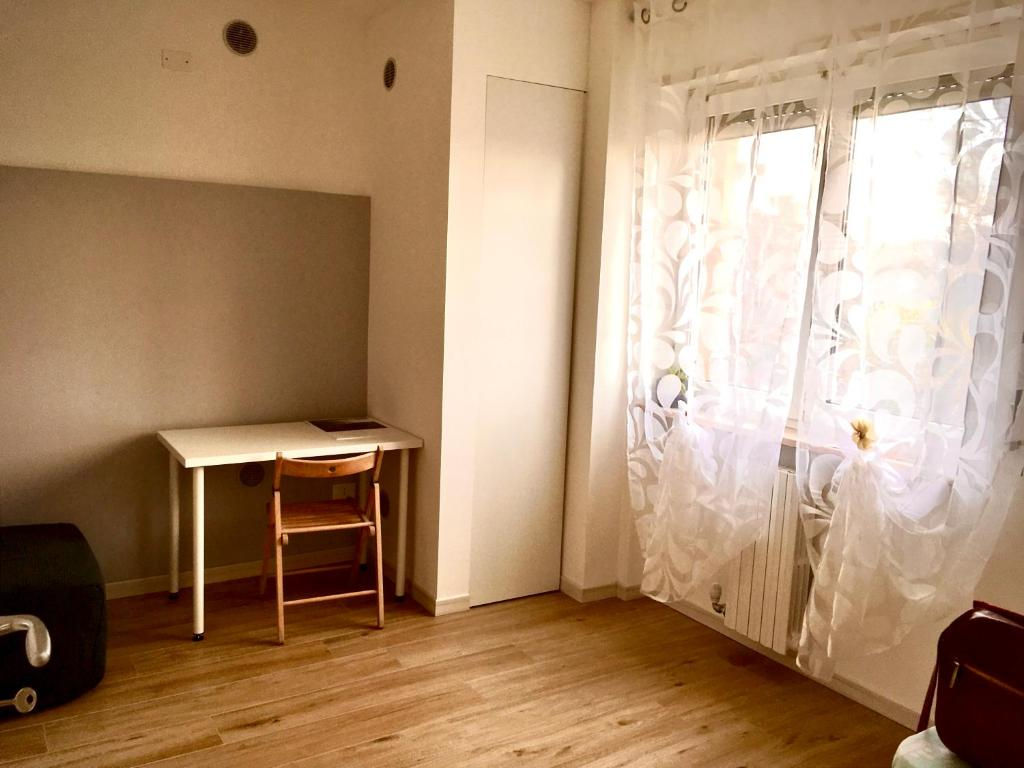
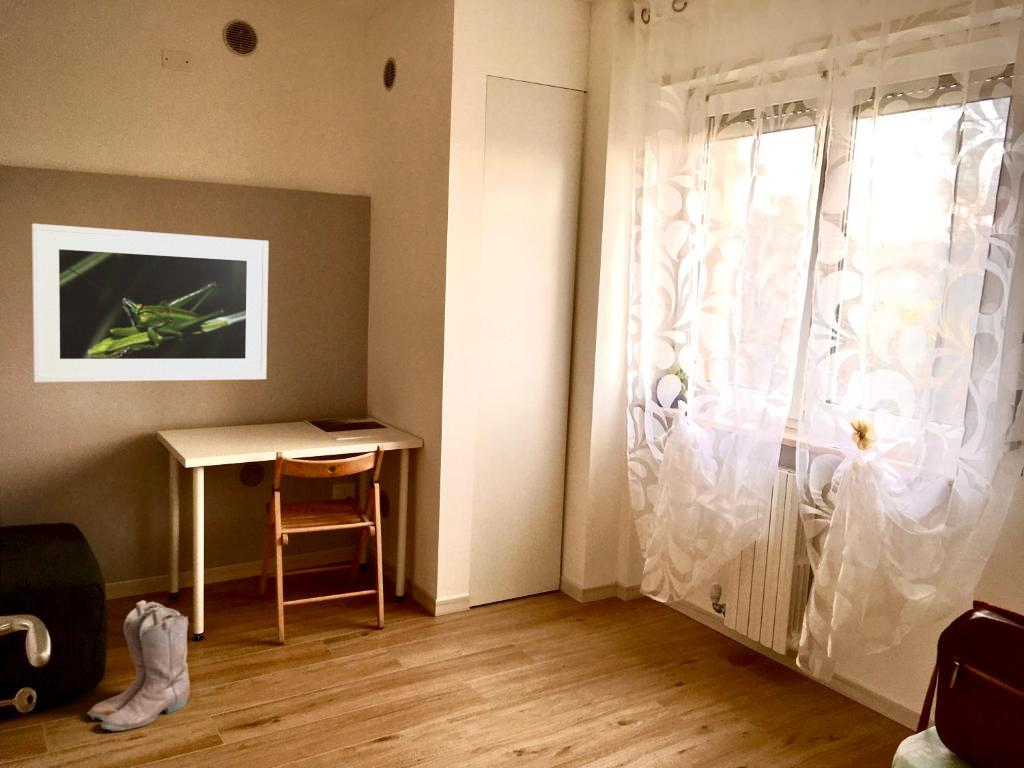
+ boots (139, 660)
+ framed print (157, 307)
